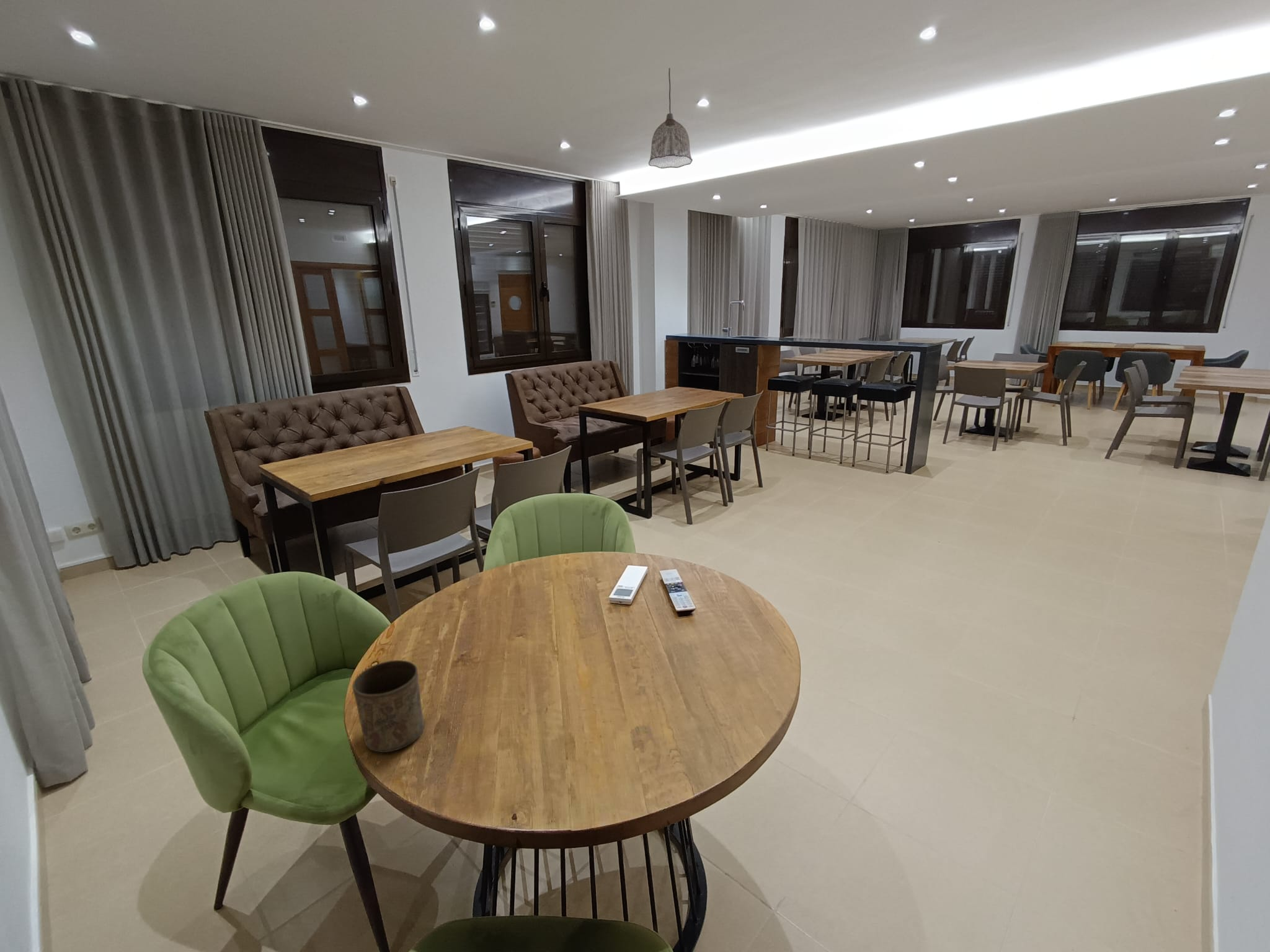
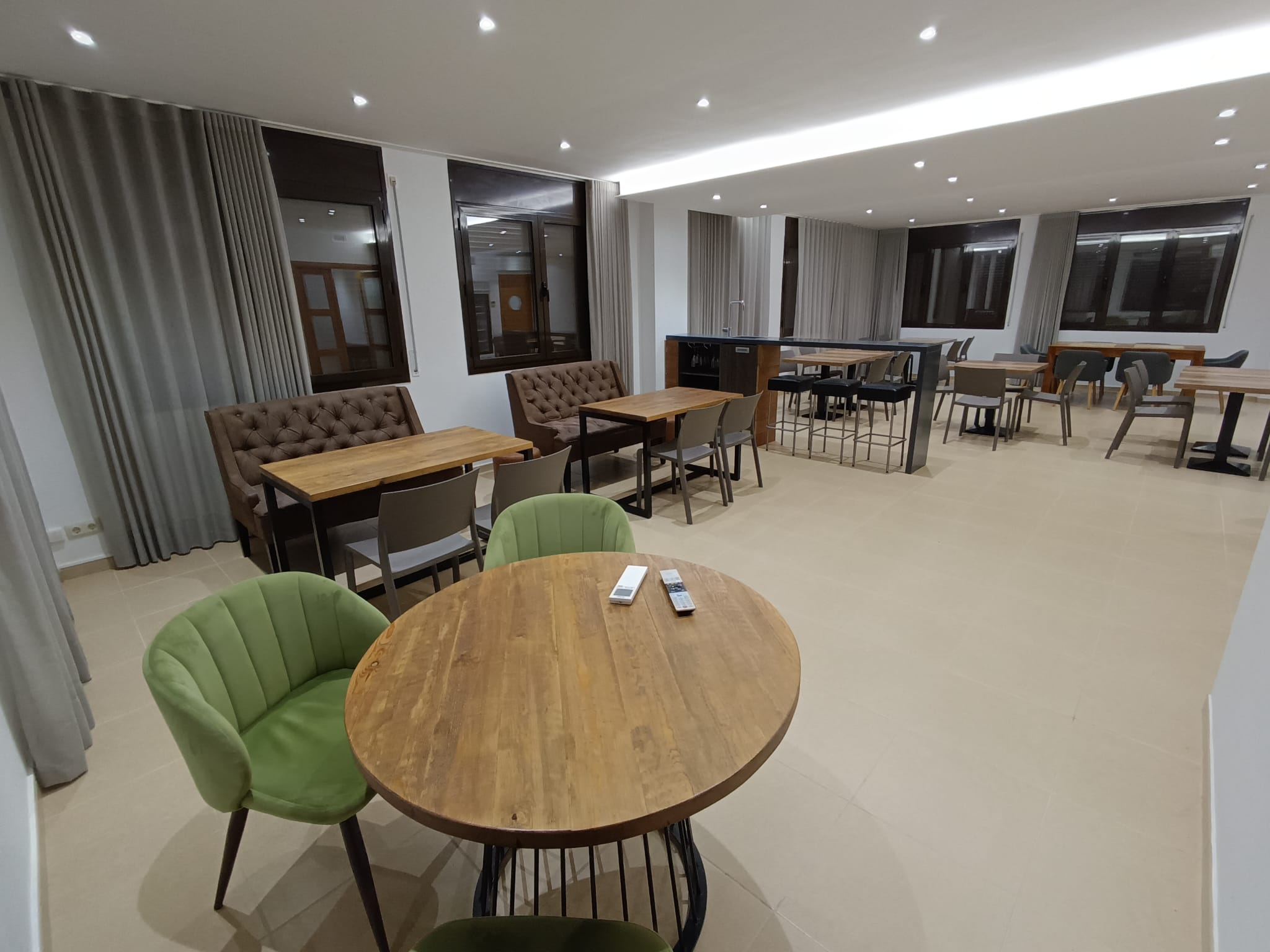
- pendant lamp (670, 116)
- cup (390, 705)
